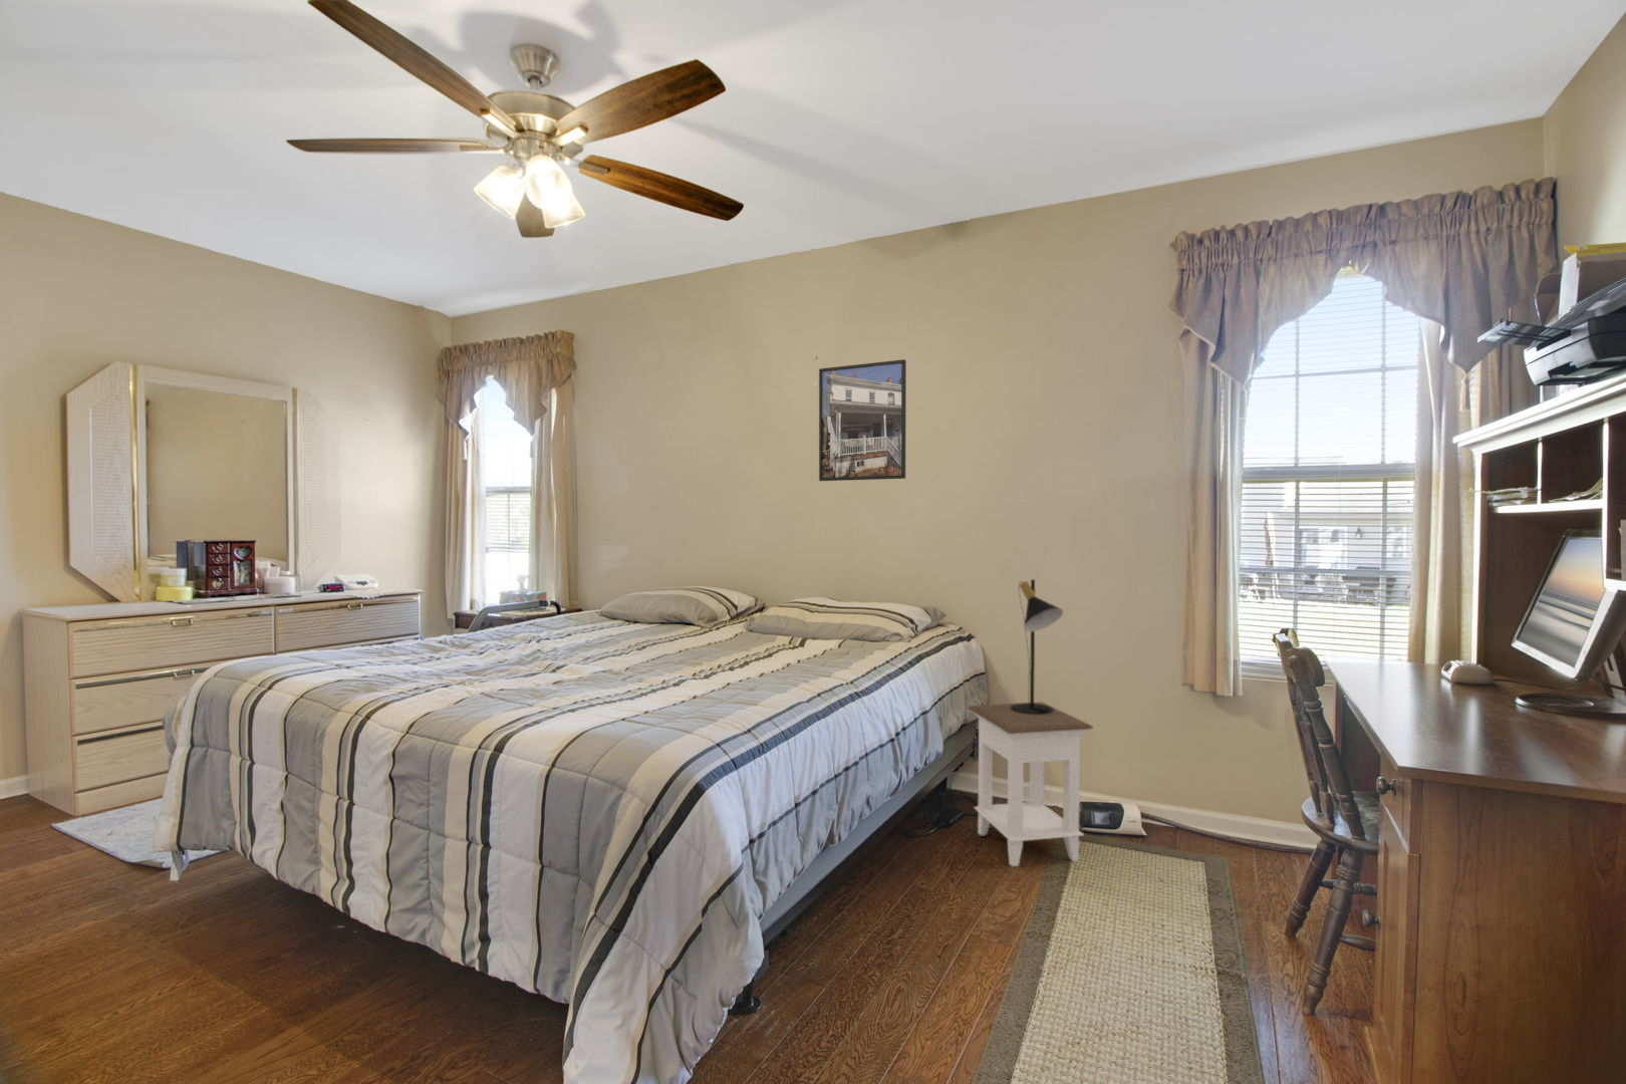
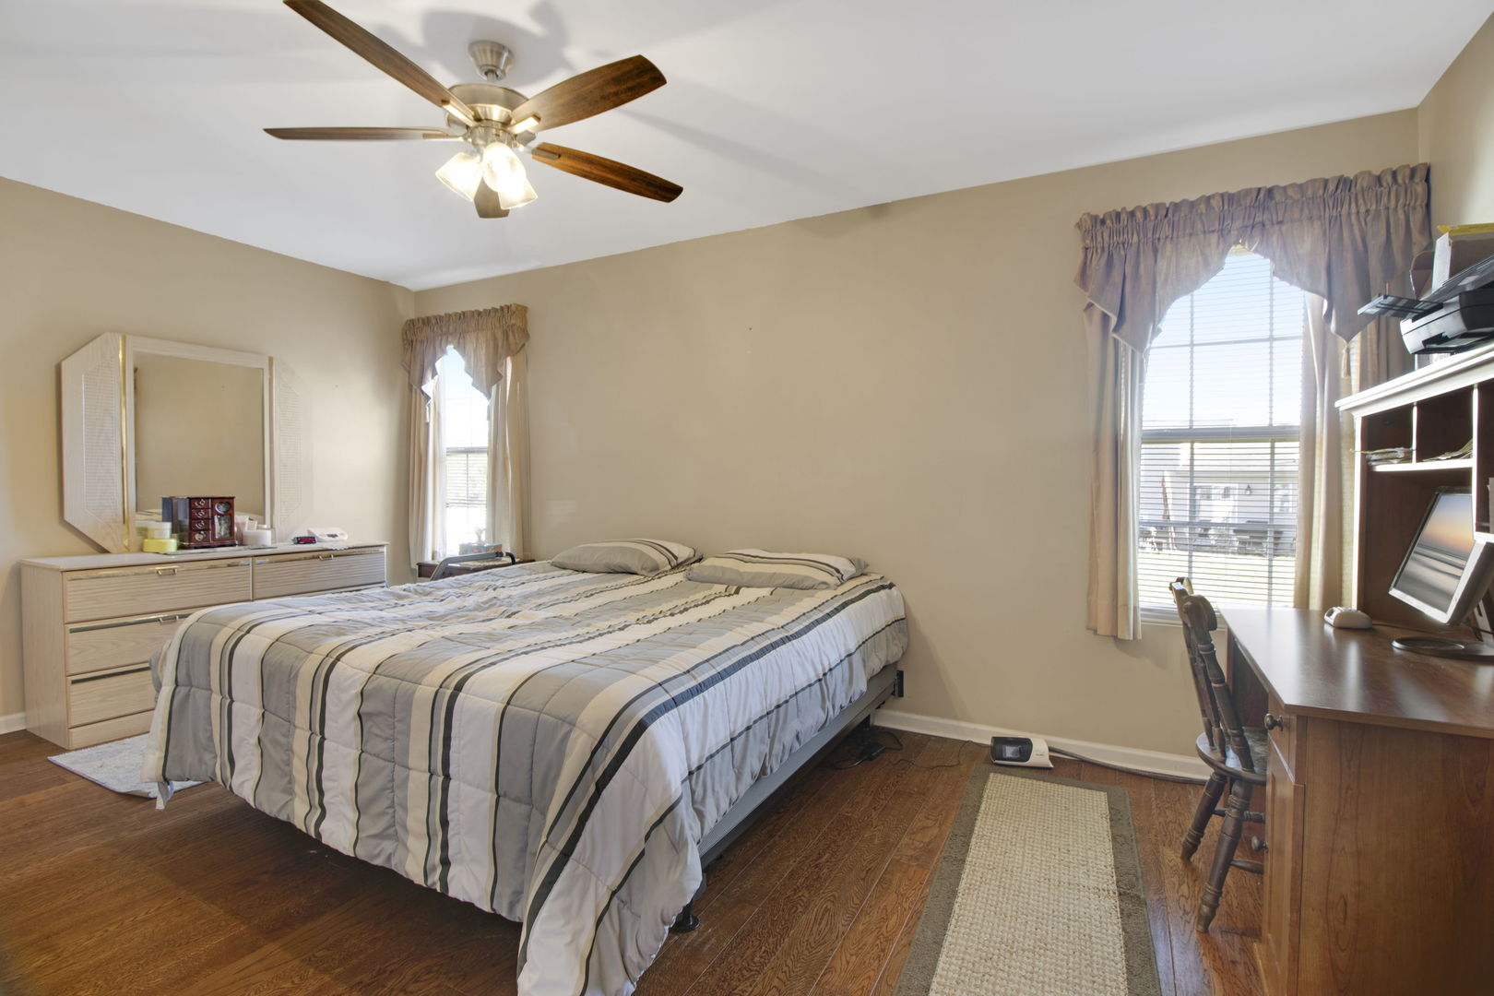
- nightstand (1022, 780)
- table lamp (1034, 645)
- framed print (861, 421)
